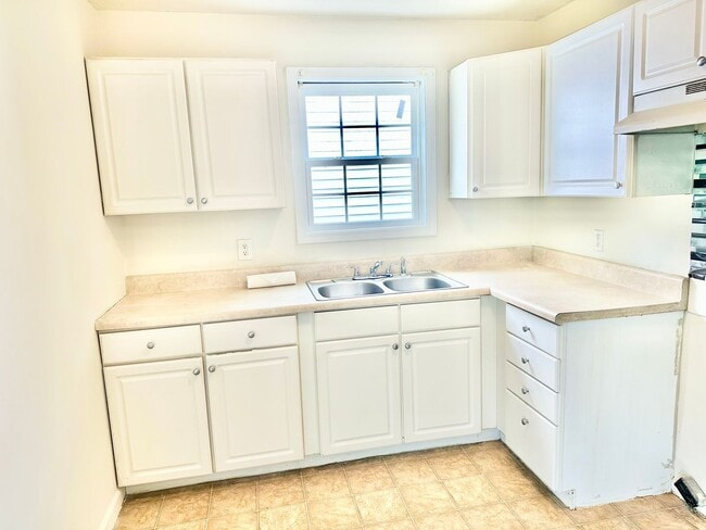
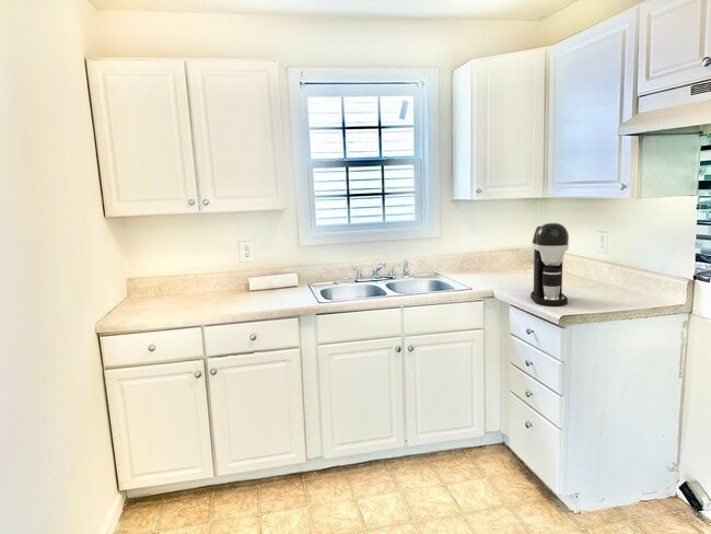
+ coffee maker (549, 262)
